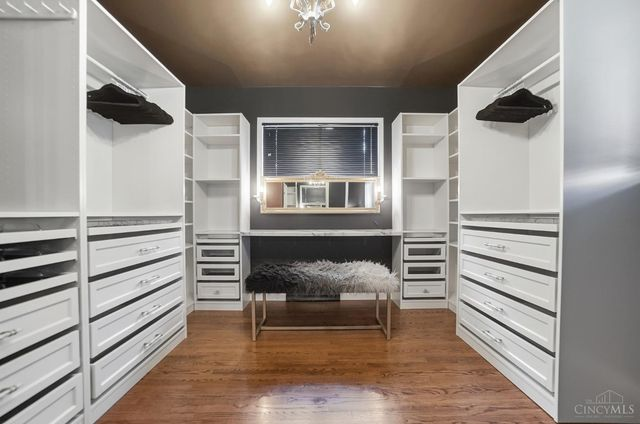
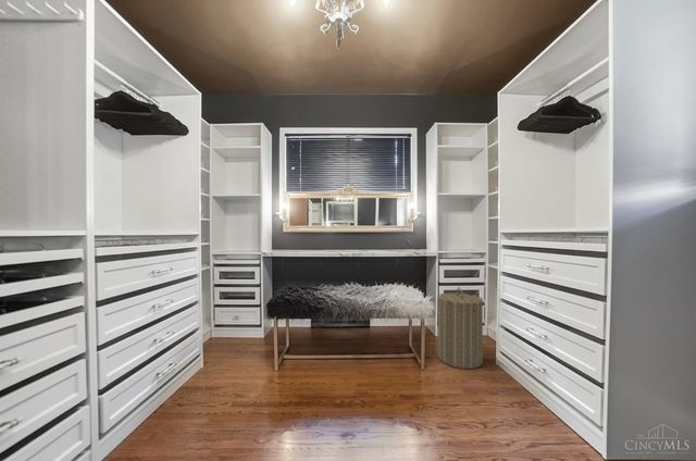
+ laundry hamper (459, 323)
